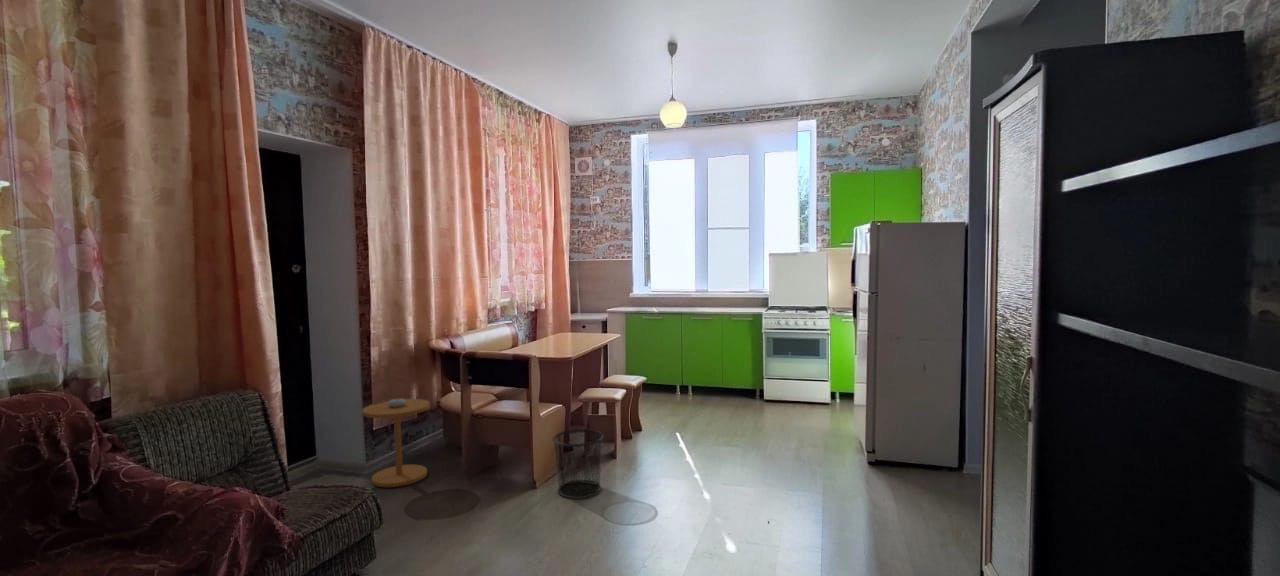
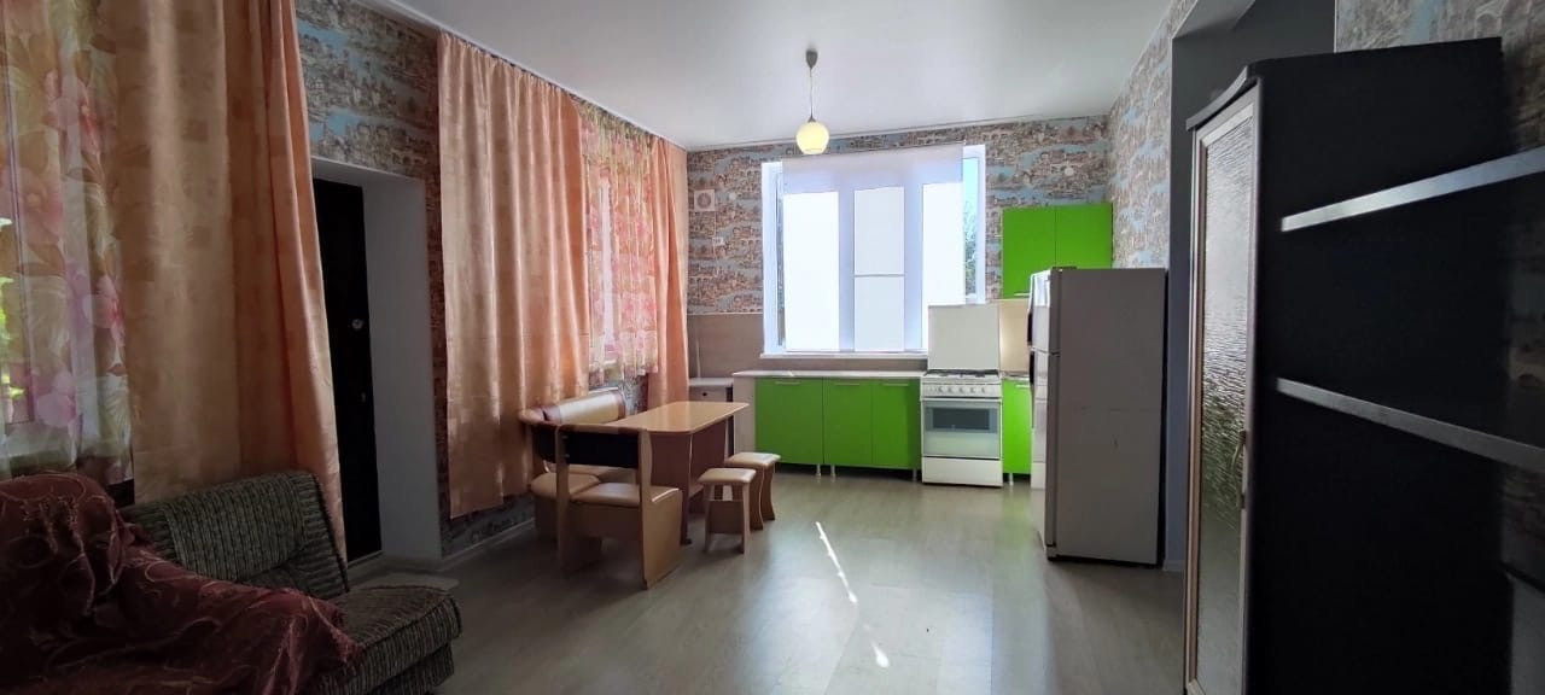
- waste bin (578, 462)
- side table (398, 438)
